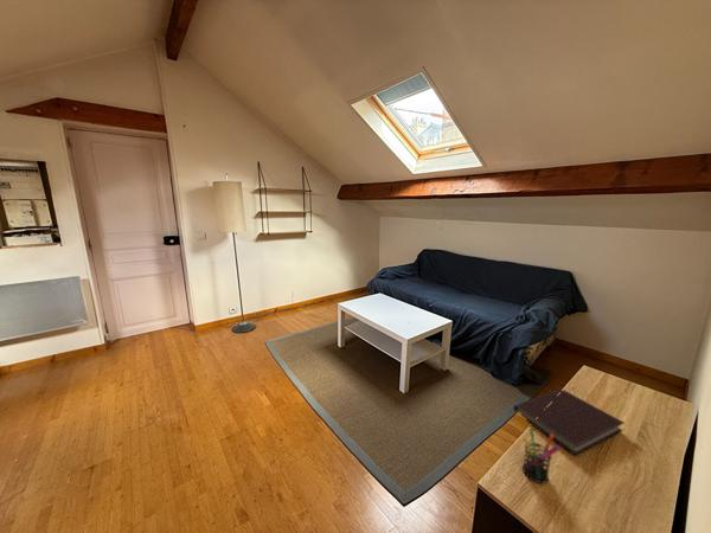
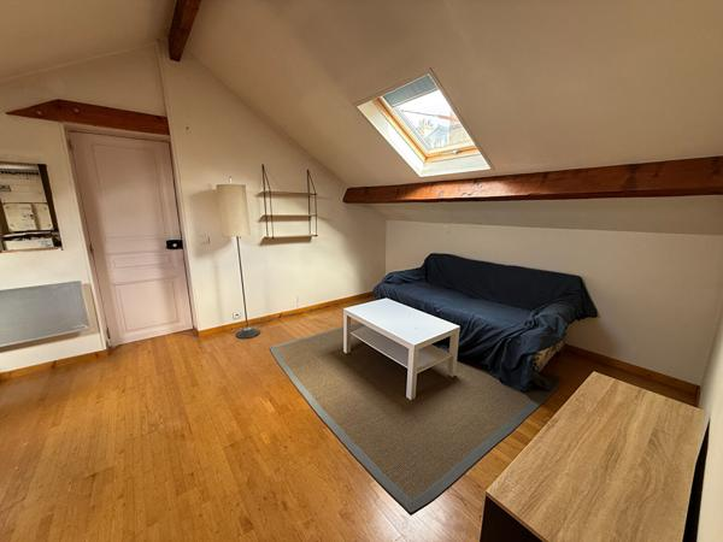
- notebook (566, 417)
- pen holder (538, 451)
